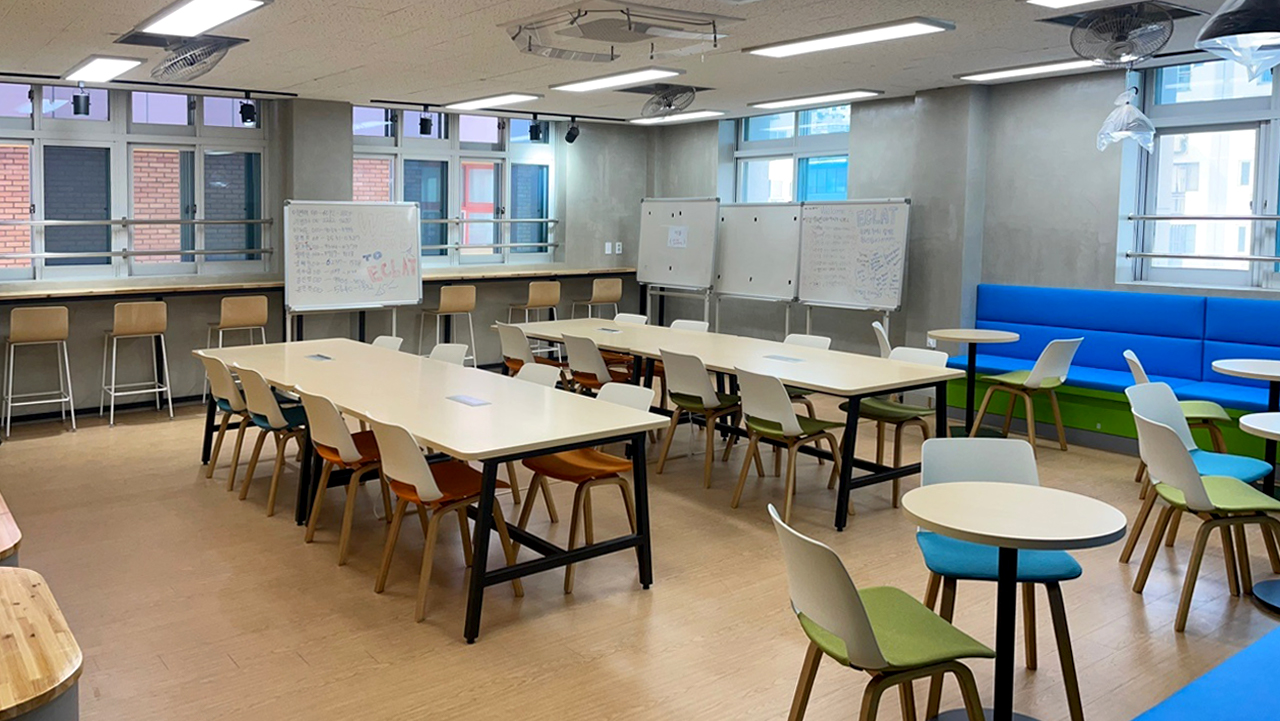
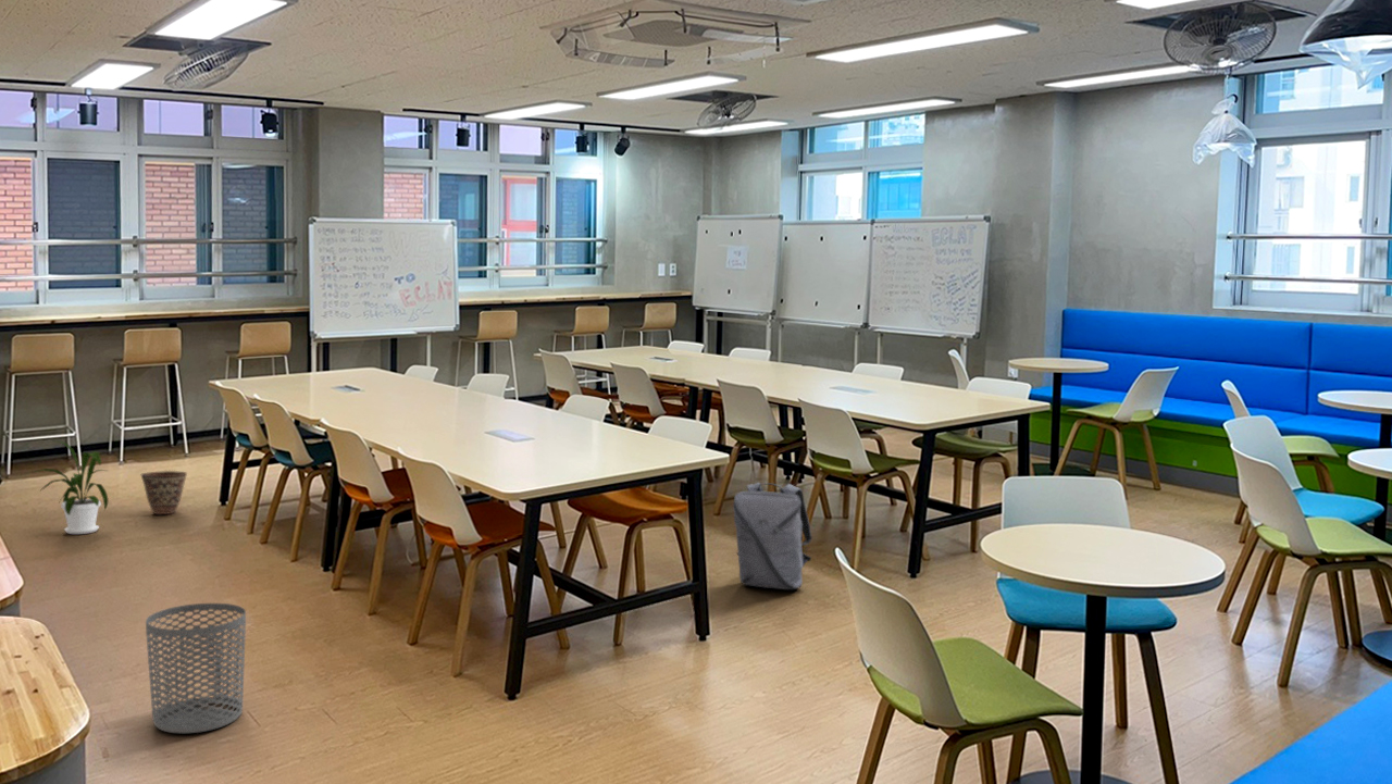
+ waste bin (197, 667)
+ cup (164, 493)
+ backpack (772, 533)
+ house plant (77, 486)
